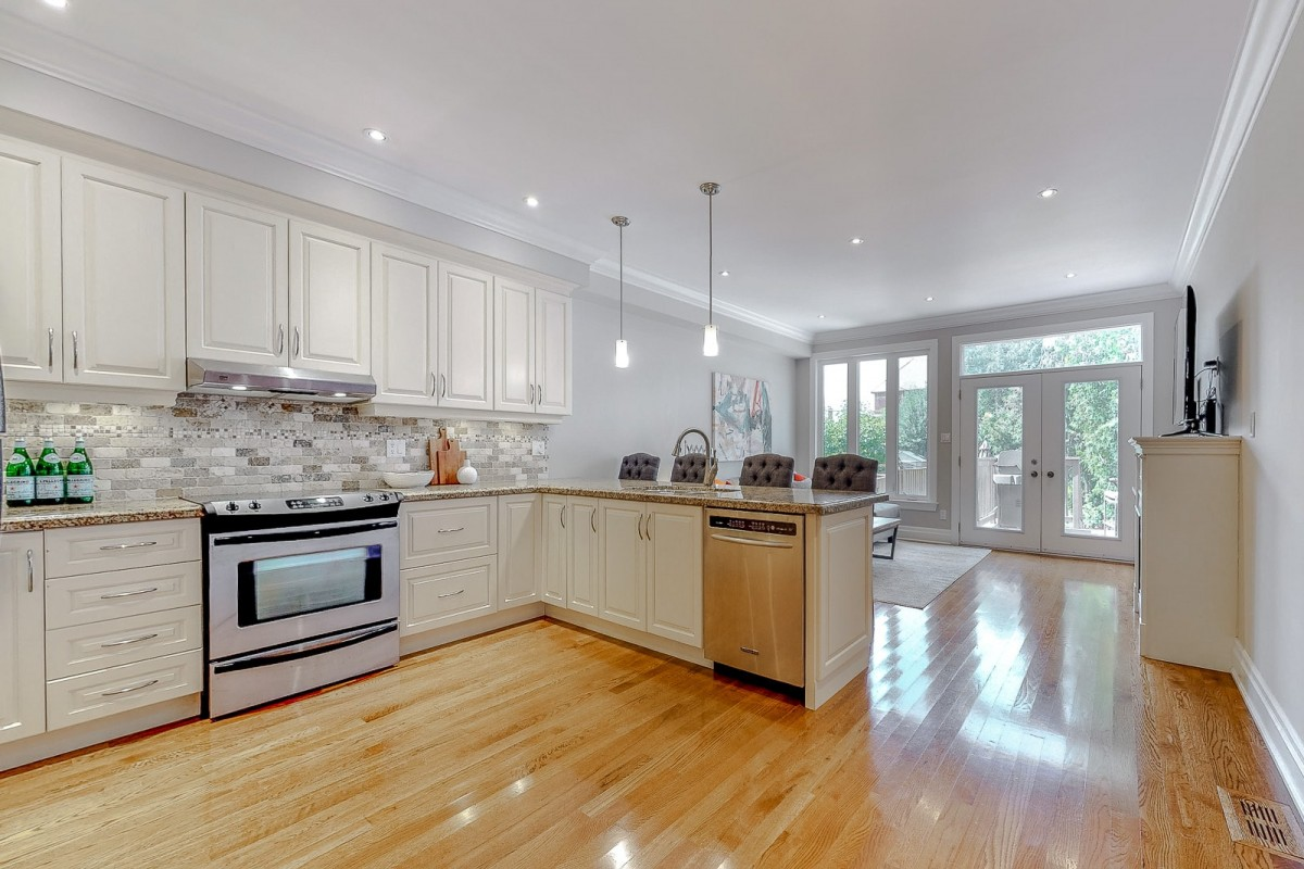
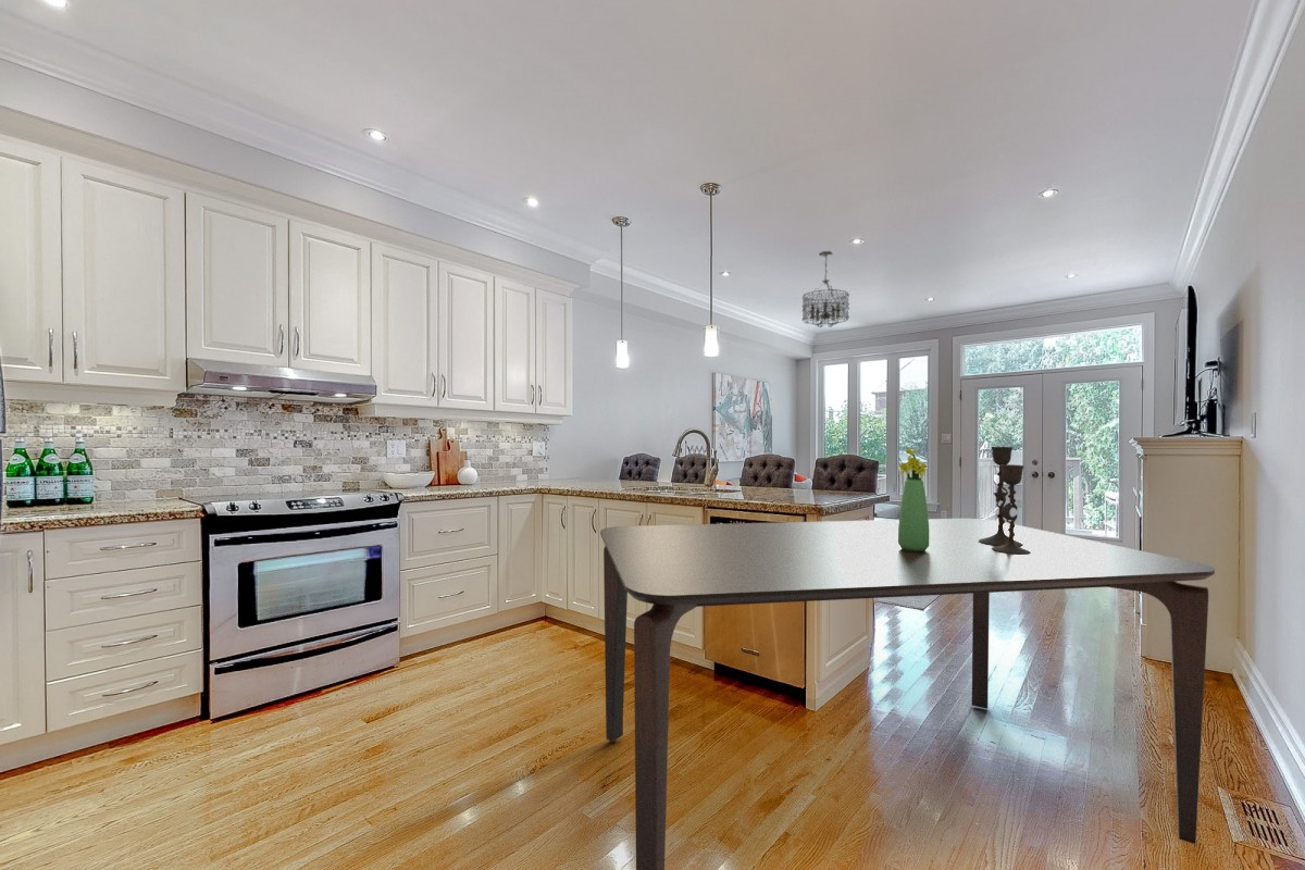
+ candlestick (1006, 495)
+ chandelier (825, 289)
+ dining table (860, 598)
+ bouquet (913, 497)
